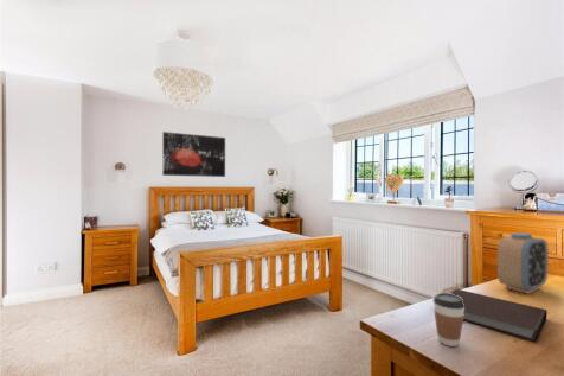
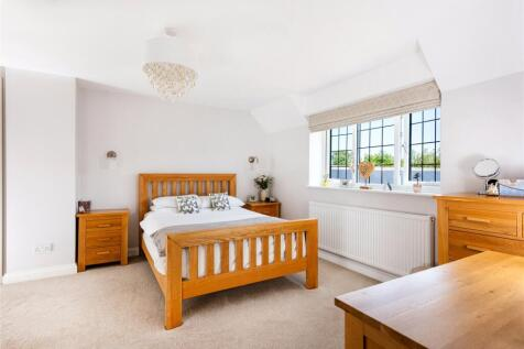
- wall art (196, 155)
- notebook (489, 310)
- alarm clock (523, 261)
- coffee cup (448, 319)
